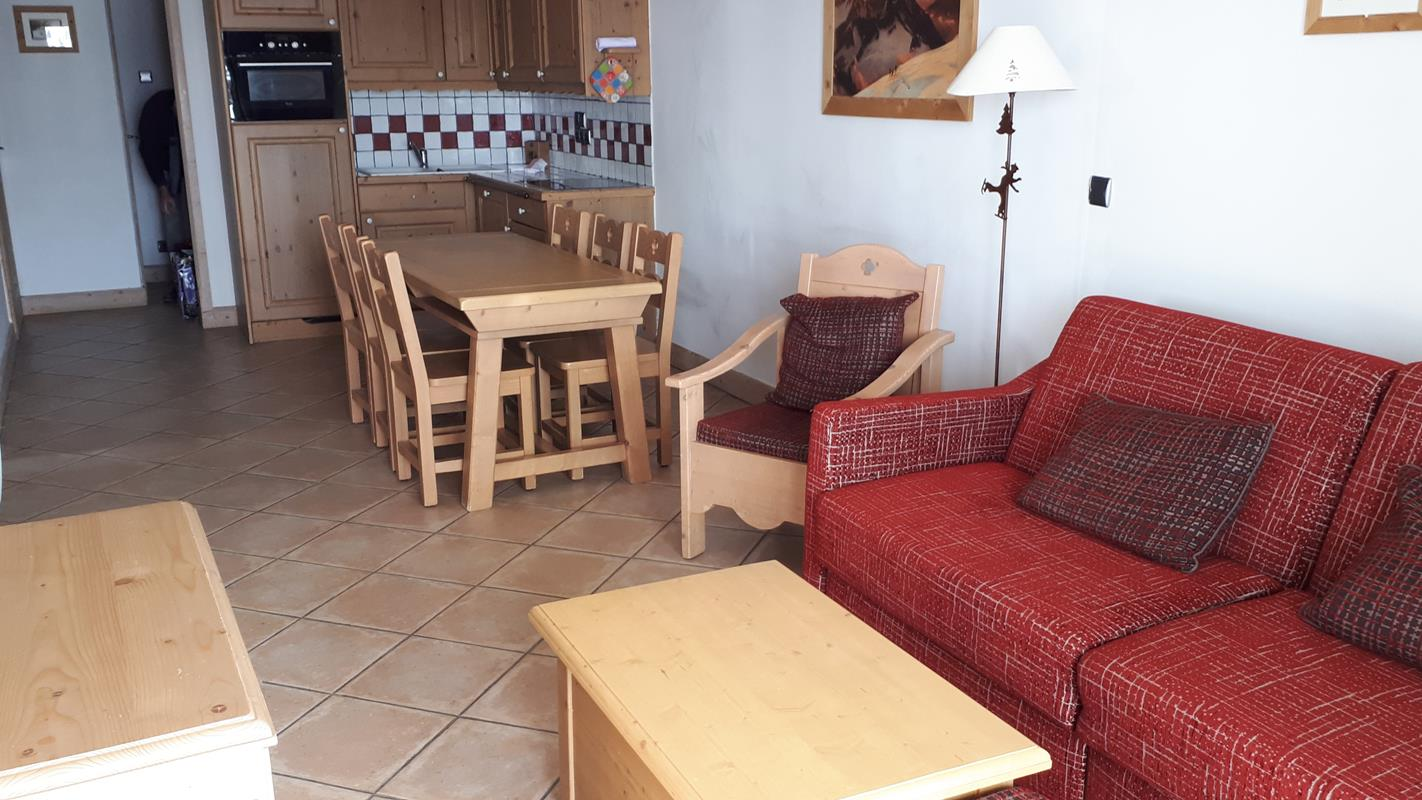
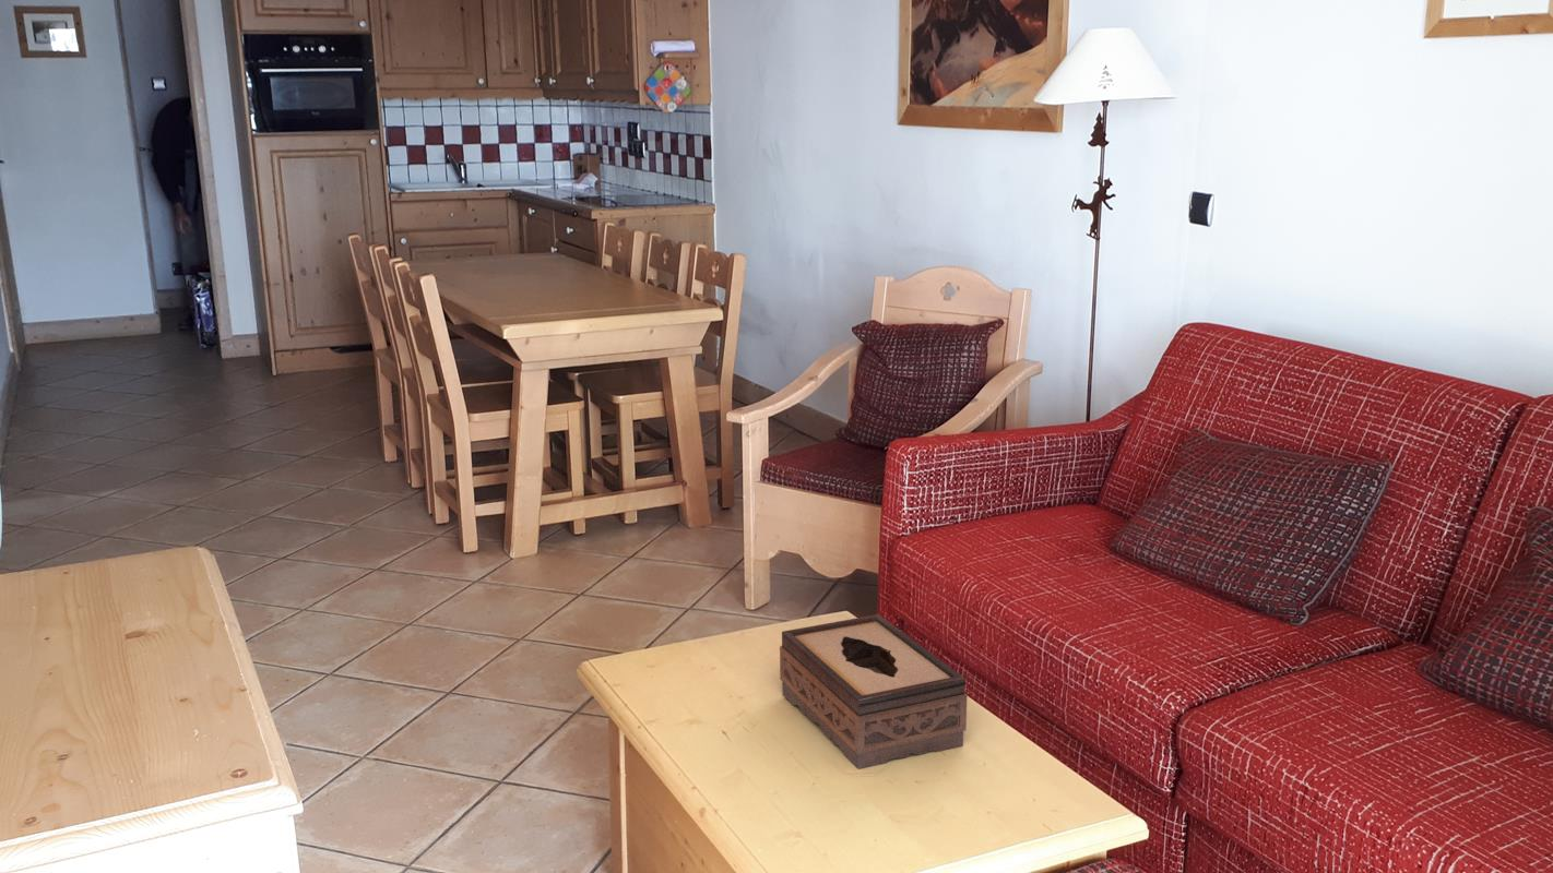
+ tissue box (868, 686)
